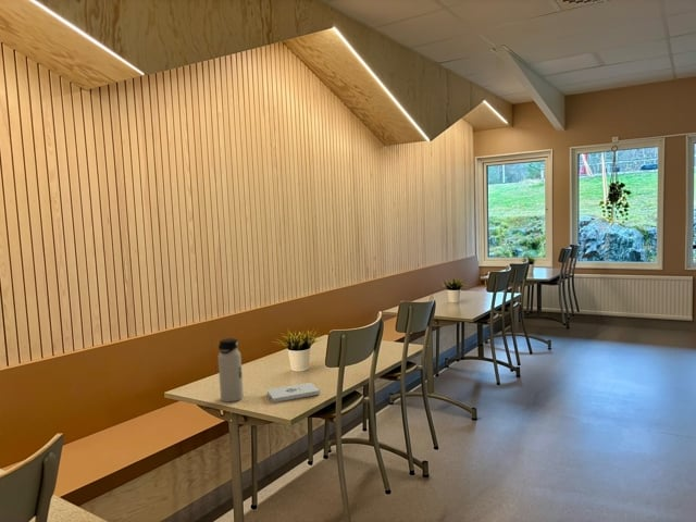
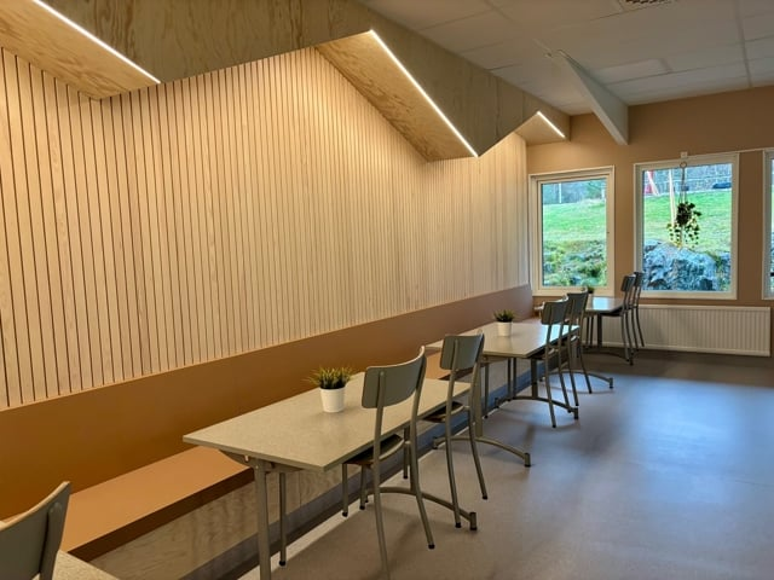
- notepad (293, 391)
- water bottle (229, 369)
